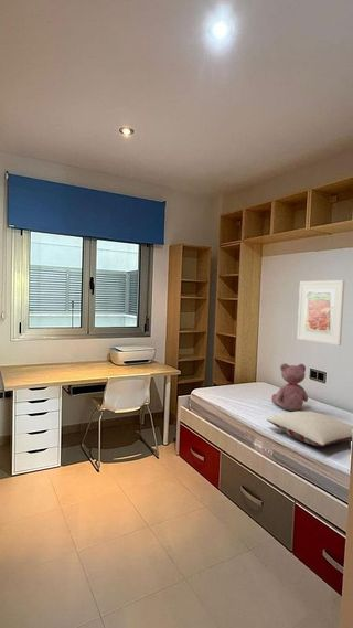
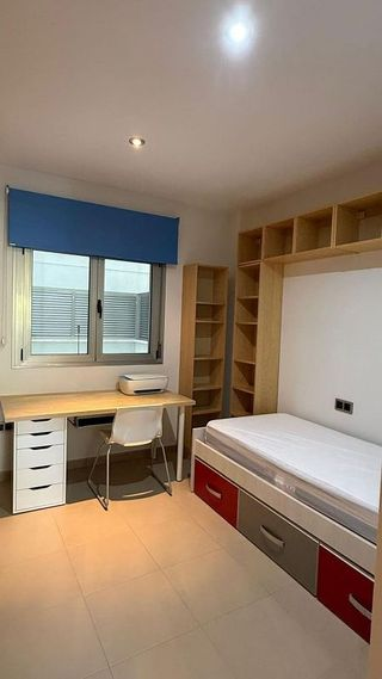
- teddy bear (289, 385)
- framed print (319, 311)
- pillow (317, 426)
